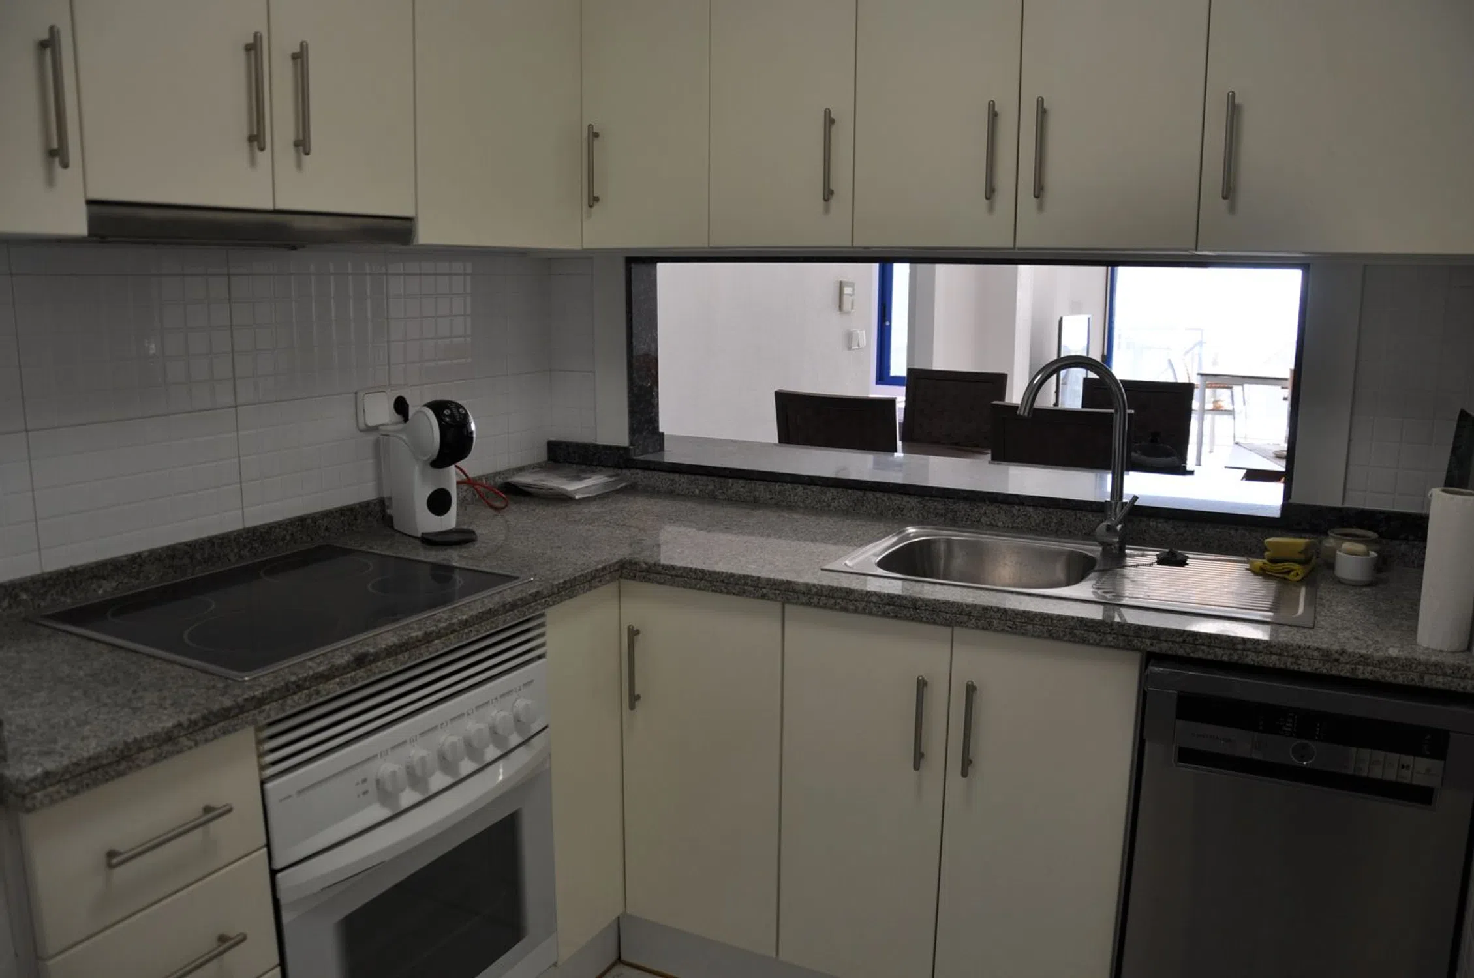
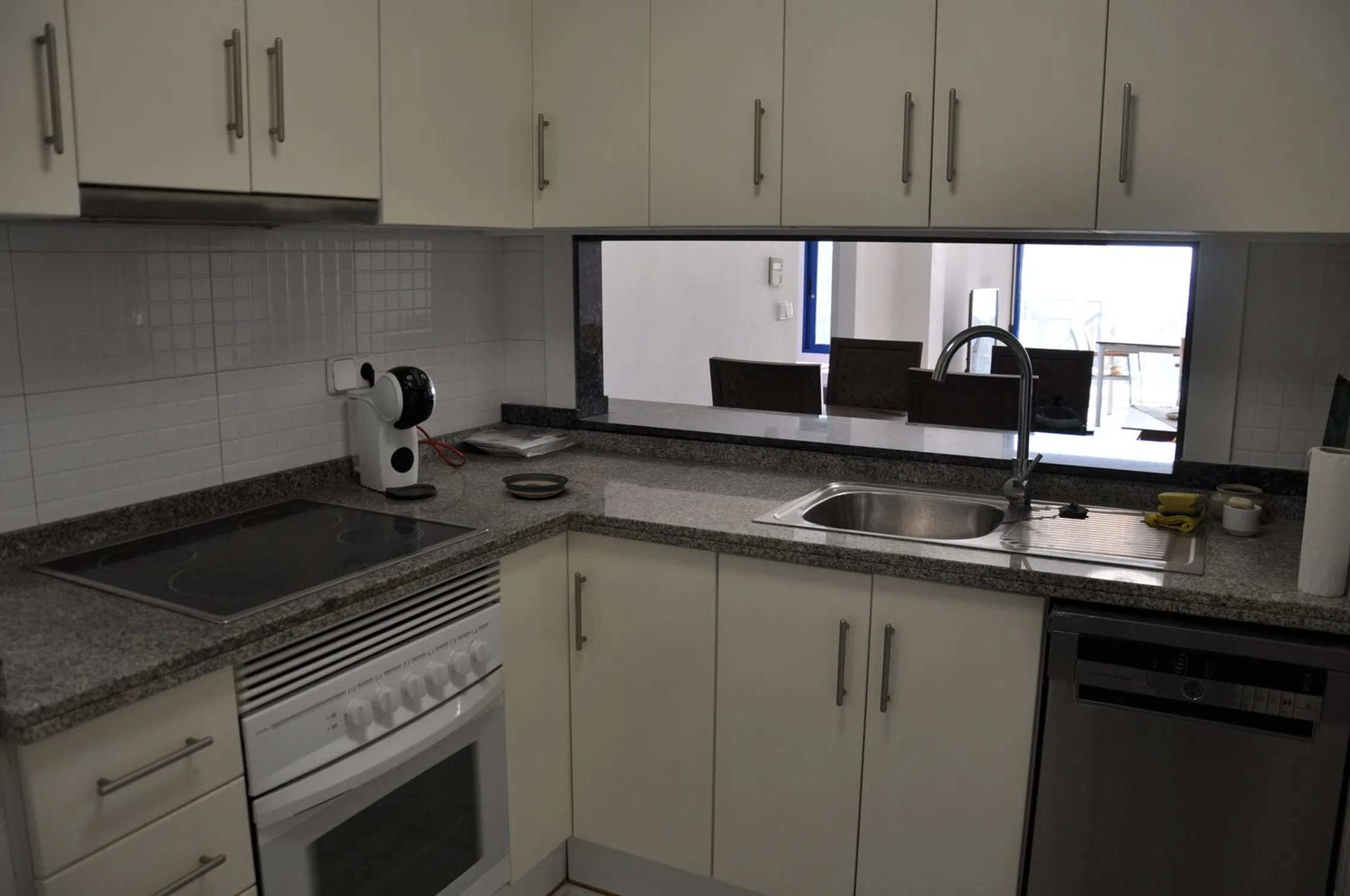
+ saucer (535, 487)
